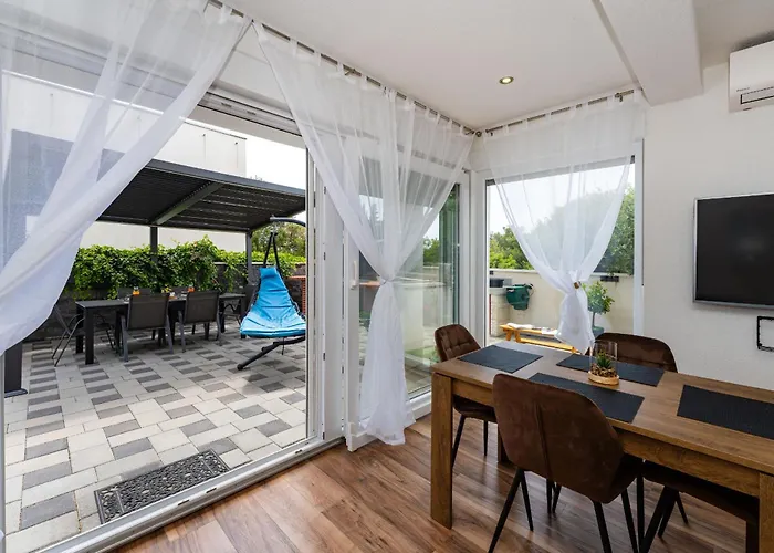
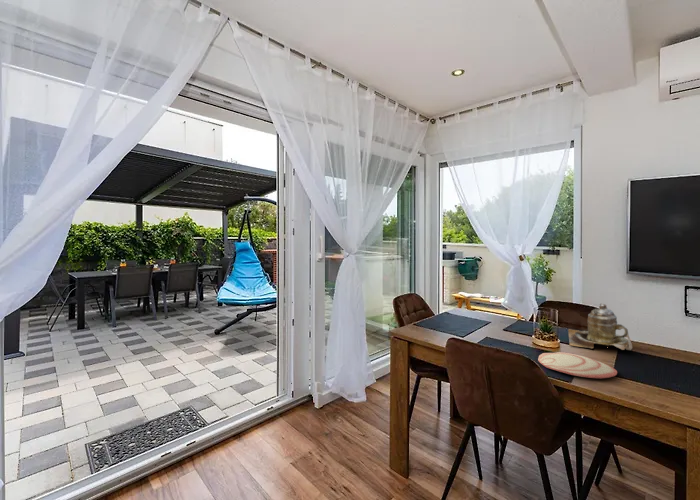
+ teapot (597, 323)
+ plate (575, 362)
